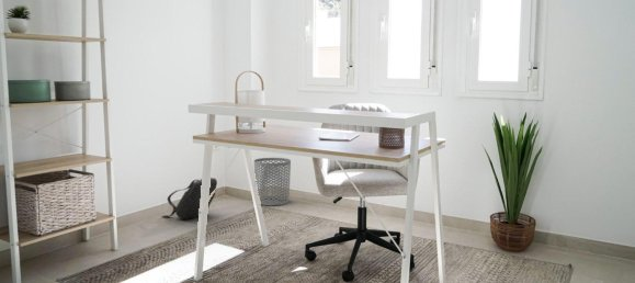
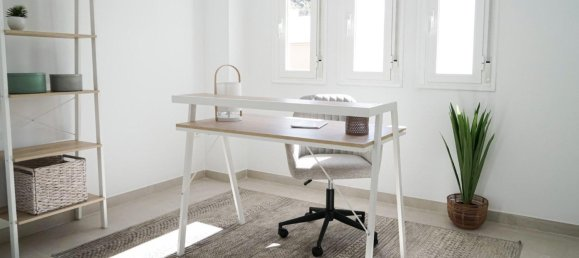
- backpack (190, 196)
- waste bin (272, 181)
